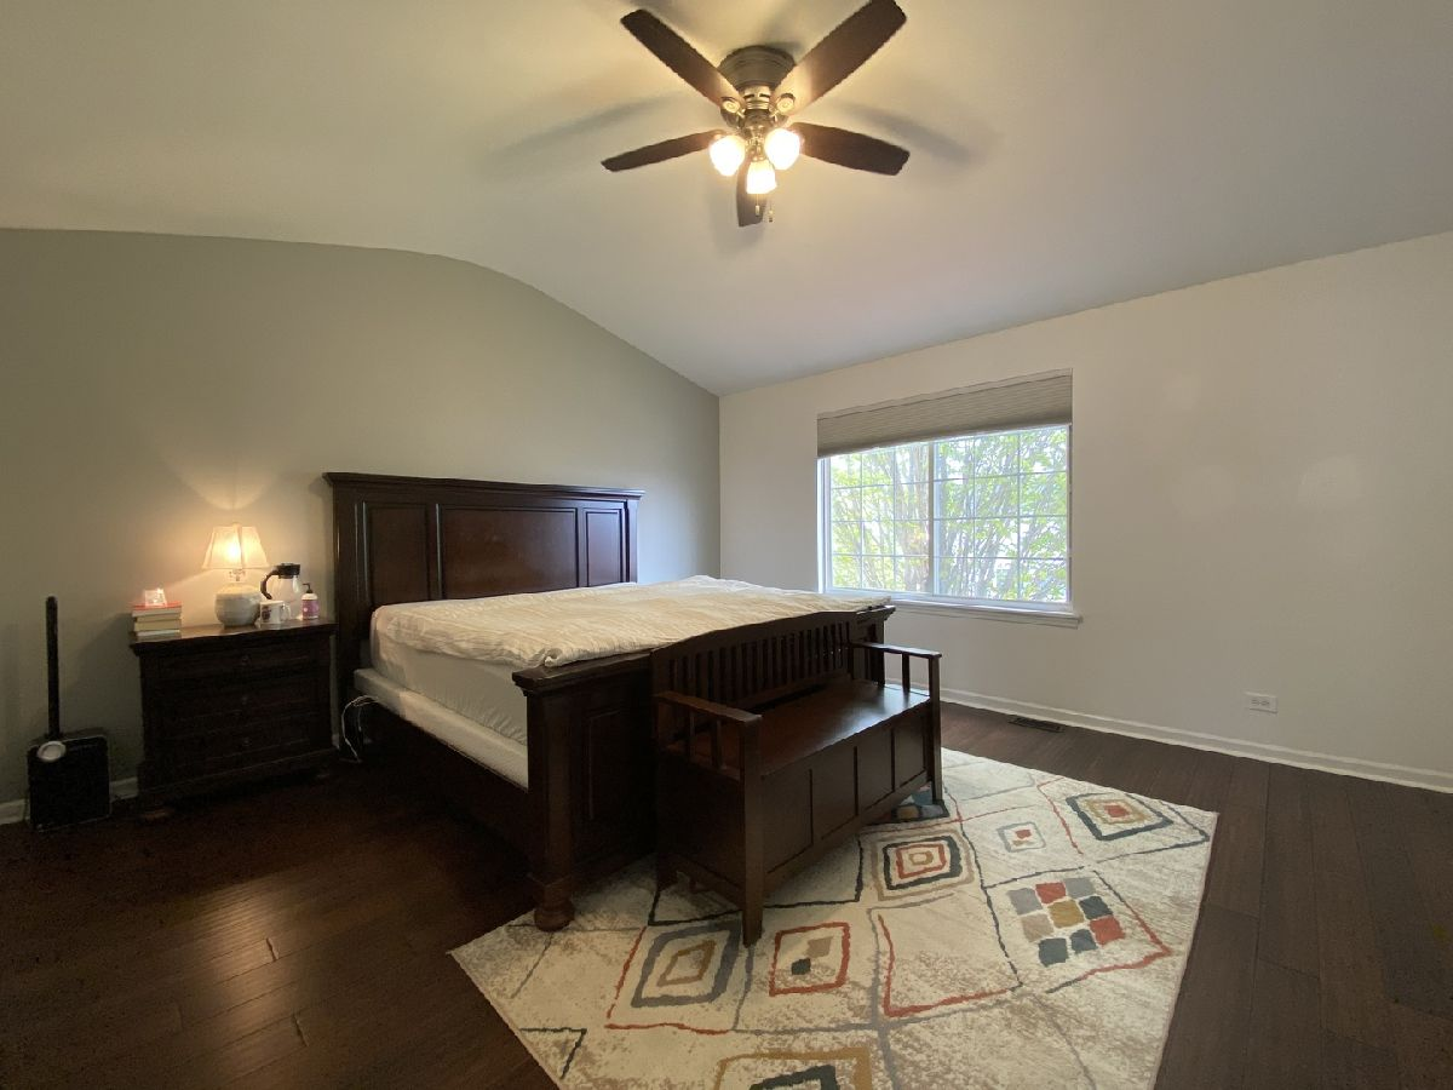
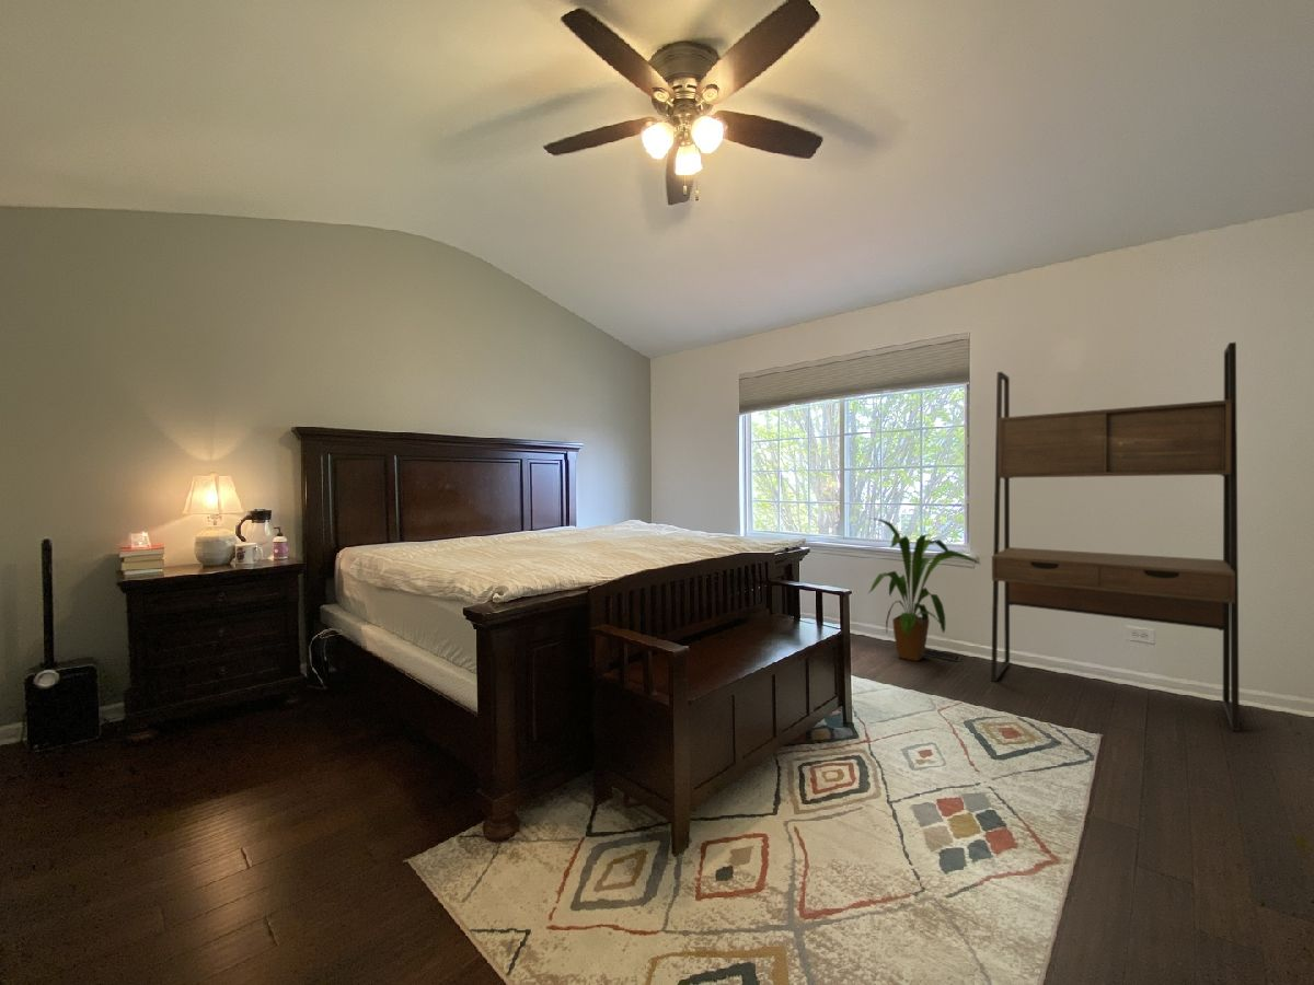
+ house plant (922, 589)
+ desk (1103, 553)
